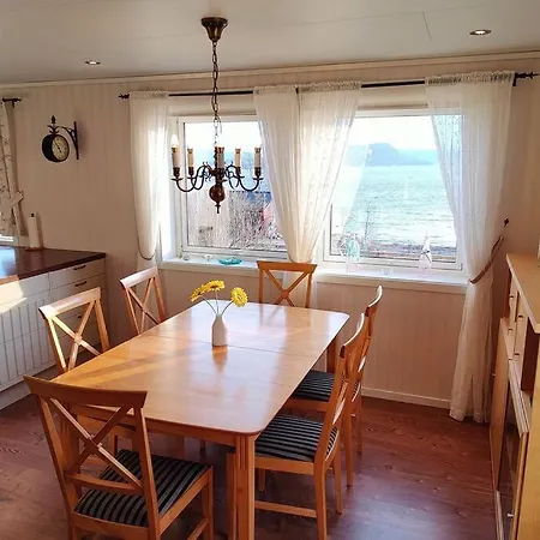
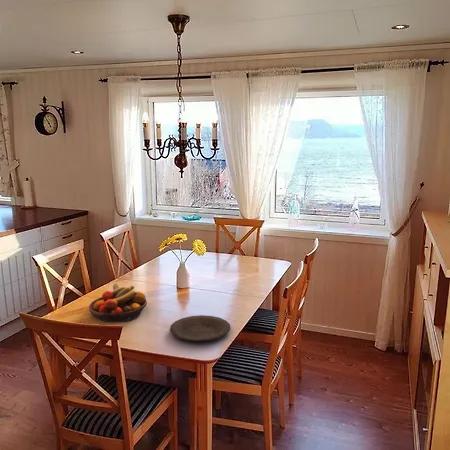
+ fruit bowl (117, 300)
+ plate (200, 329)
